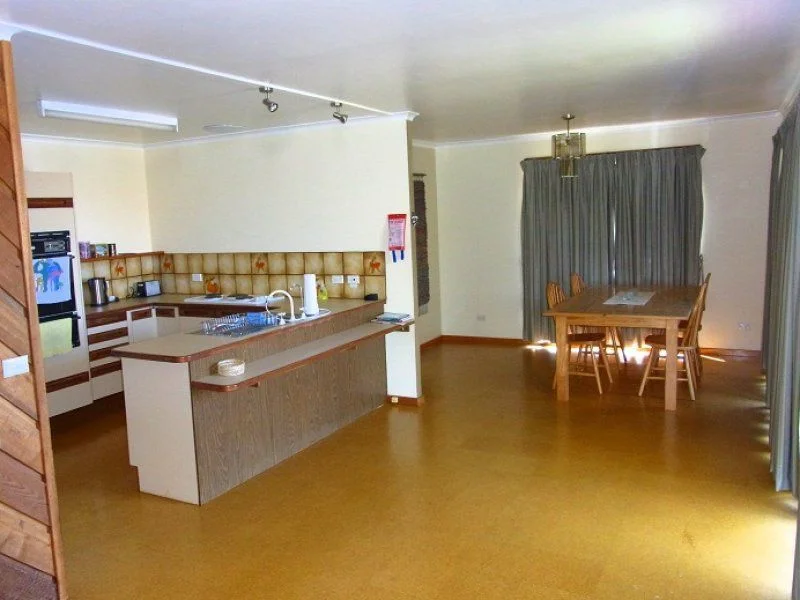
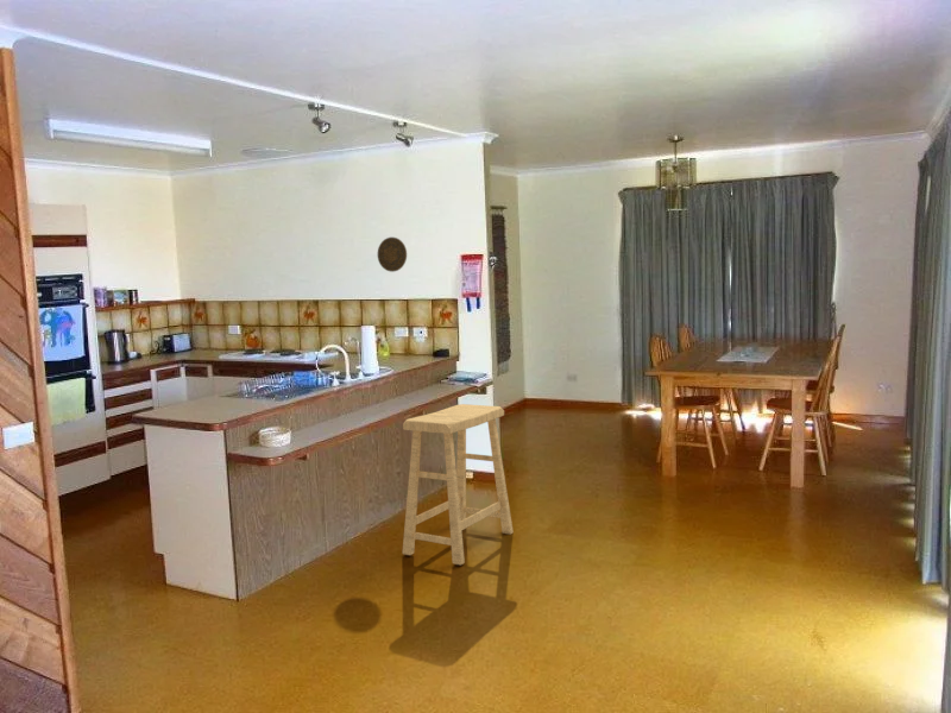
+ stool (456, 479)
+ decorative plate (391, 254)
